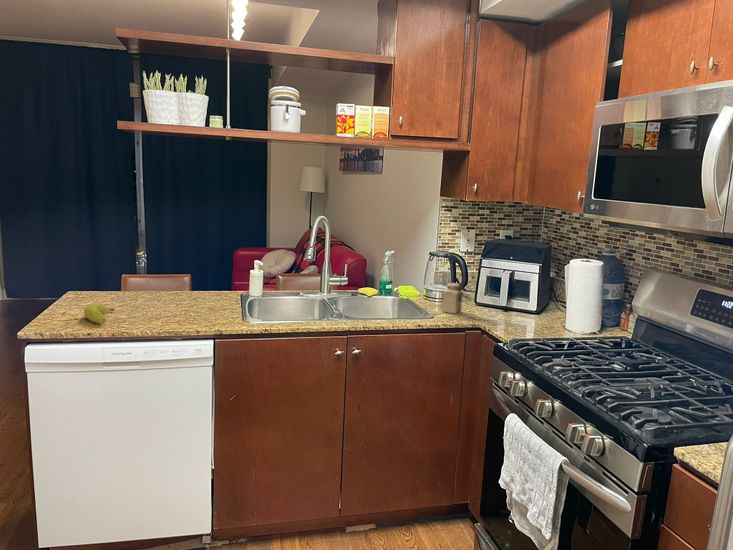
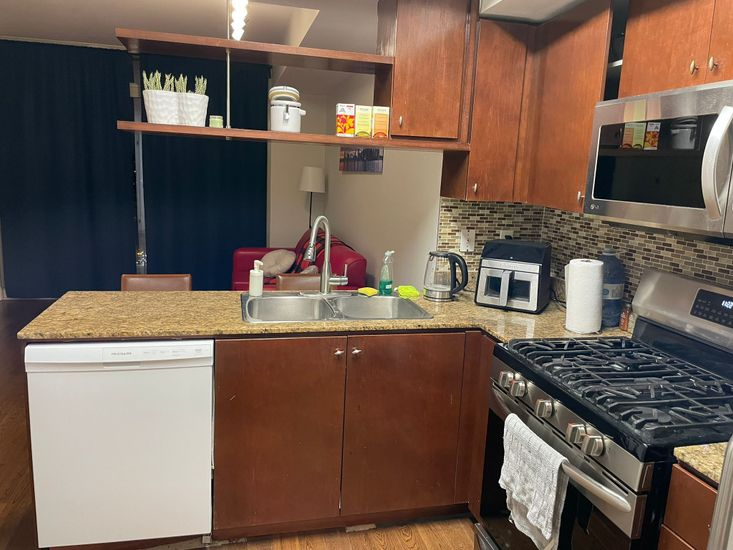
- salt shaker (452, 297)
- fruit (102, 311)
